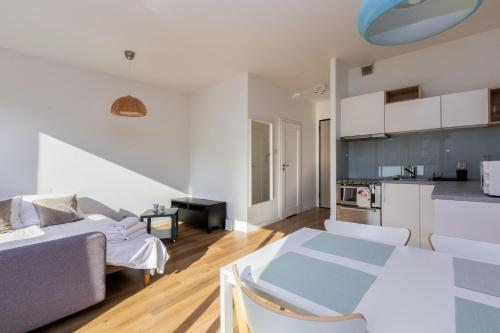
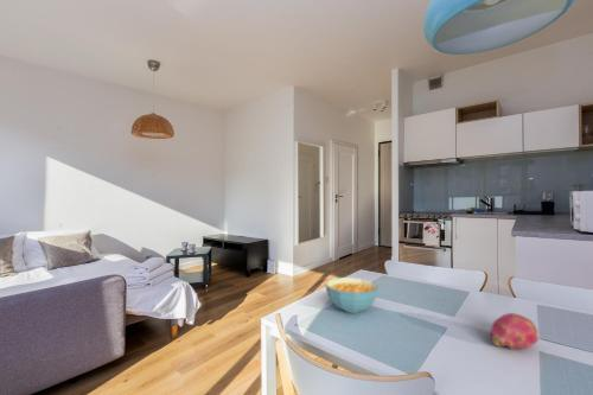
+ fruit (512, 329)
+ cereal bowl (351, 297)
